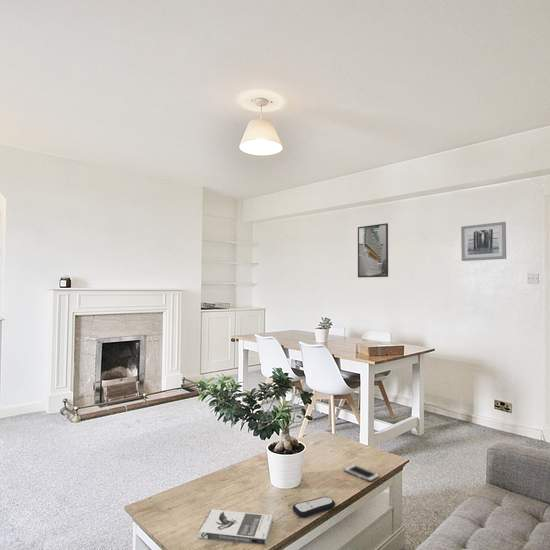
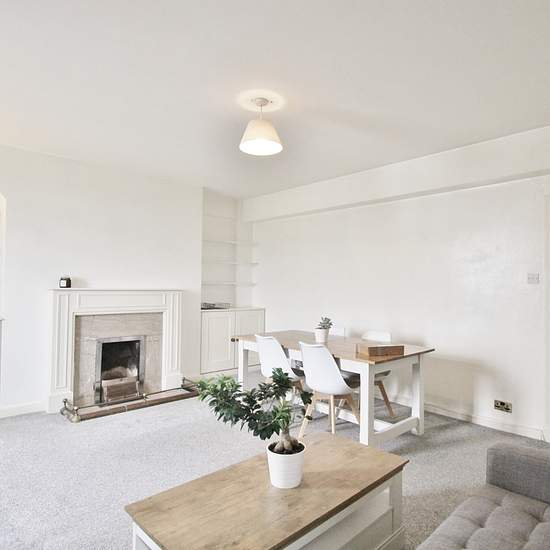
- wall art (482, 242)
- book (236, 526)
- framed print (372, 251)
- remote control (314, 506)
- cell phone (361, 472)
